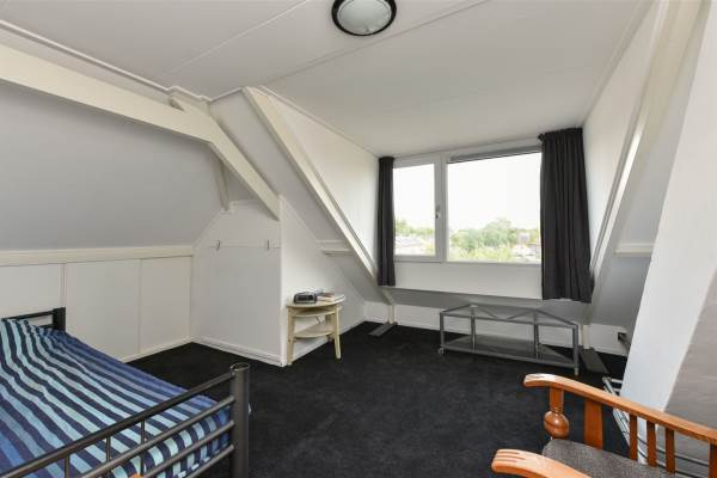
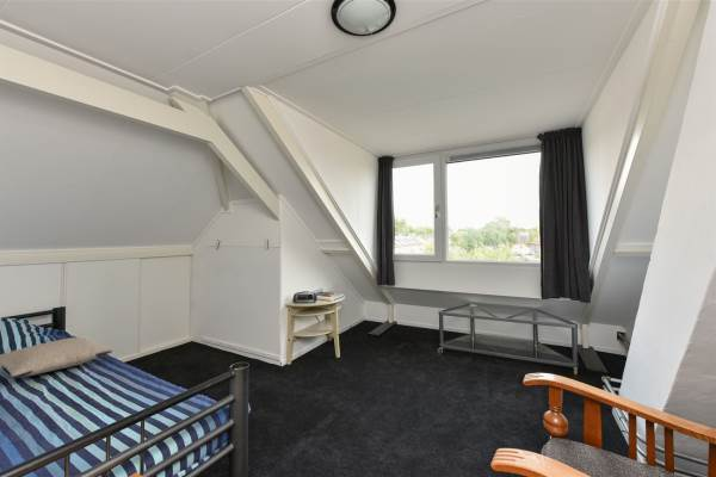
+ pillow (51, 355)
